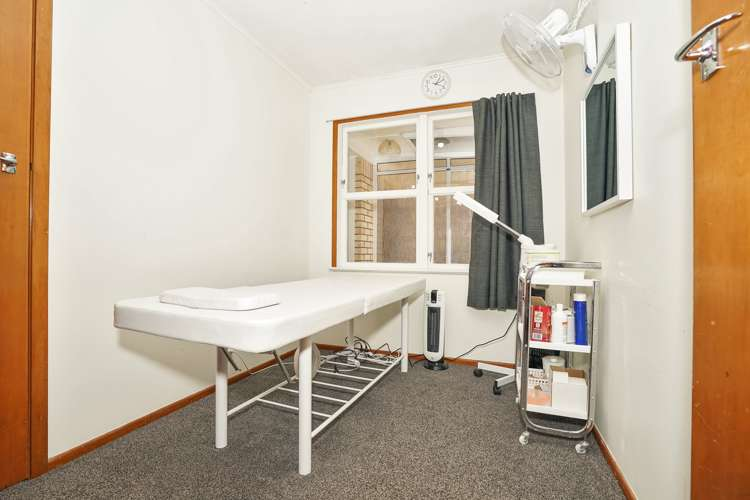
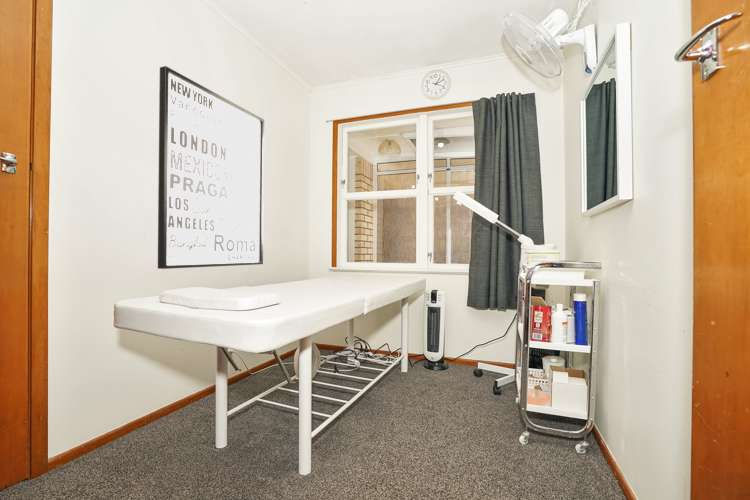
+ wall art (219, 181)
